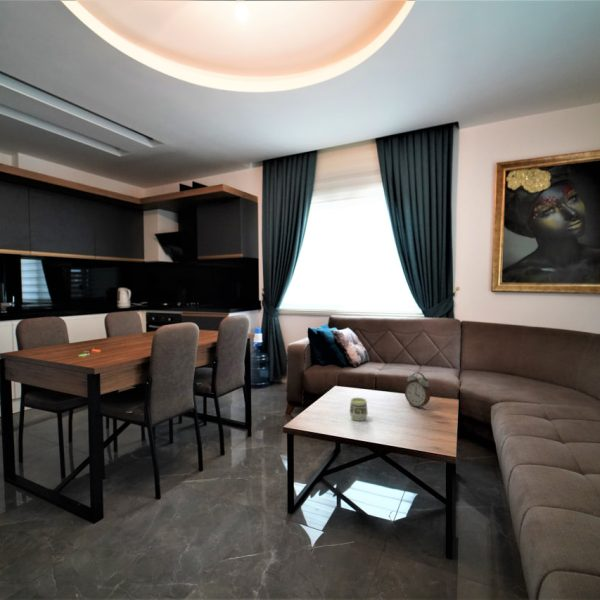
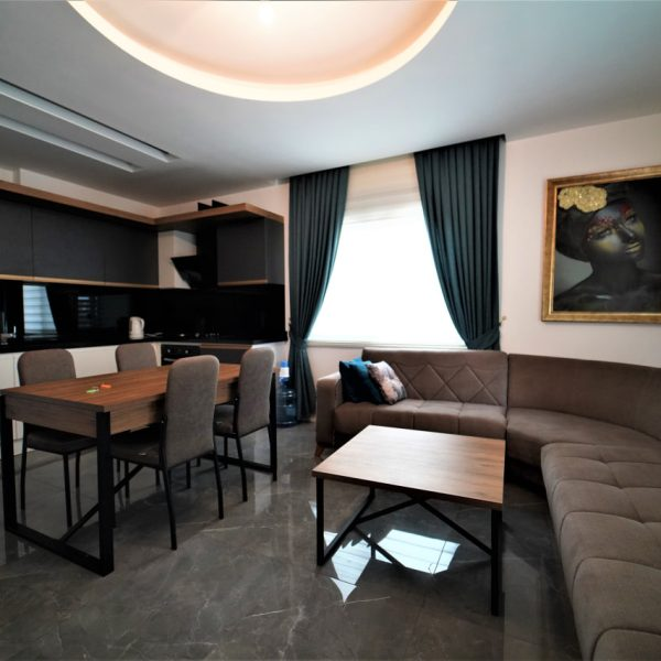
- alarm clock (417, 389)
- cup (358, 409)
